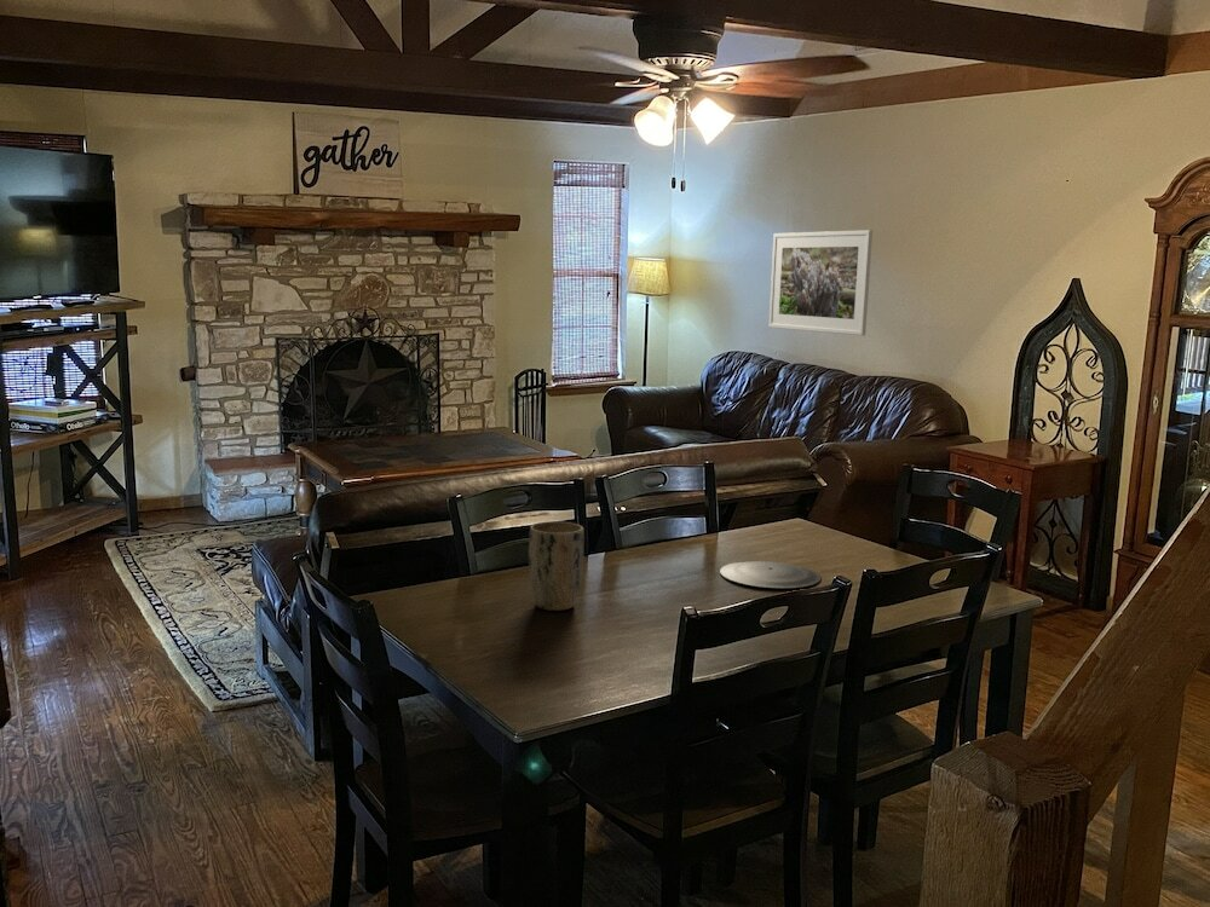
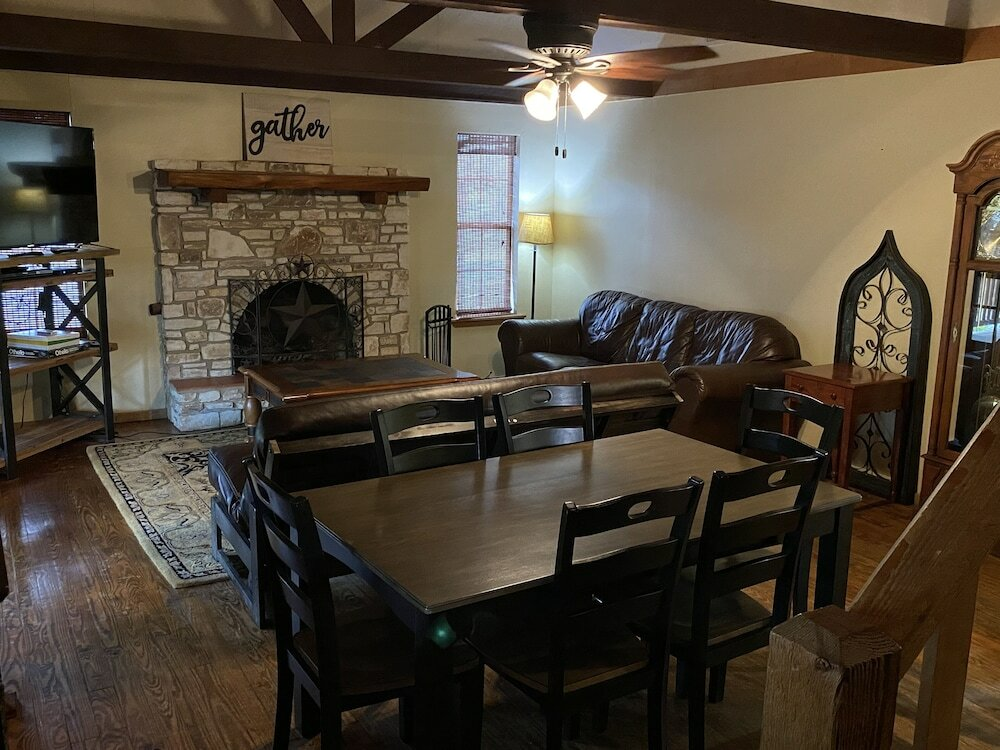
- plate (770, 571)
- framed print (817, 282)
- plant pot (555, 566)
